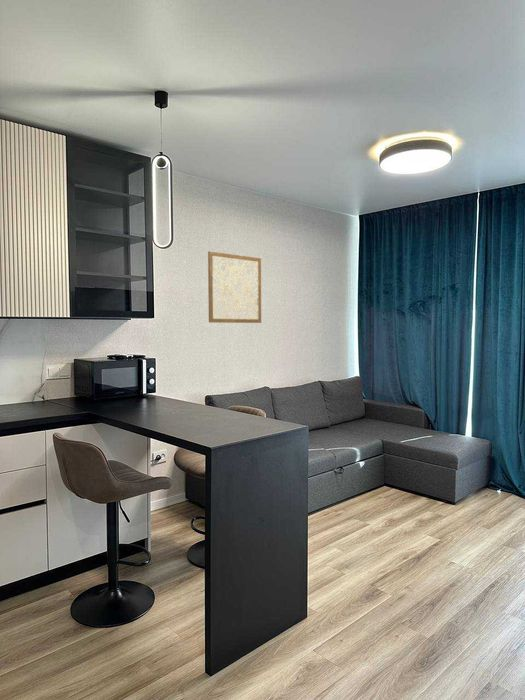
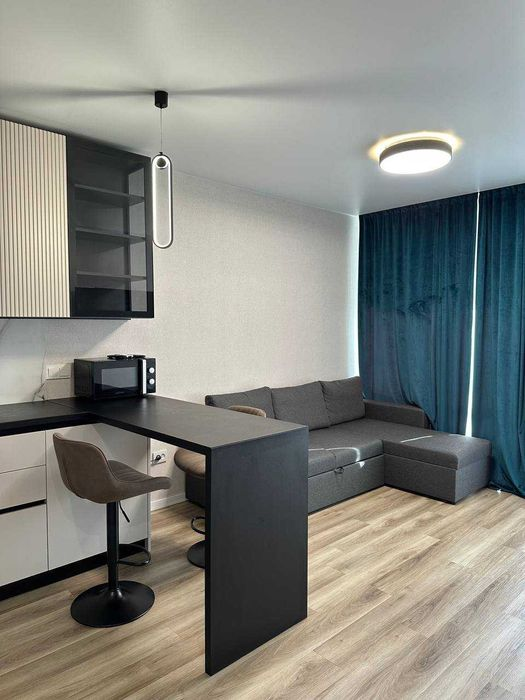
- wall art (234, 289)
